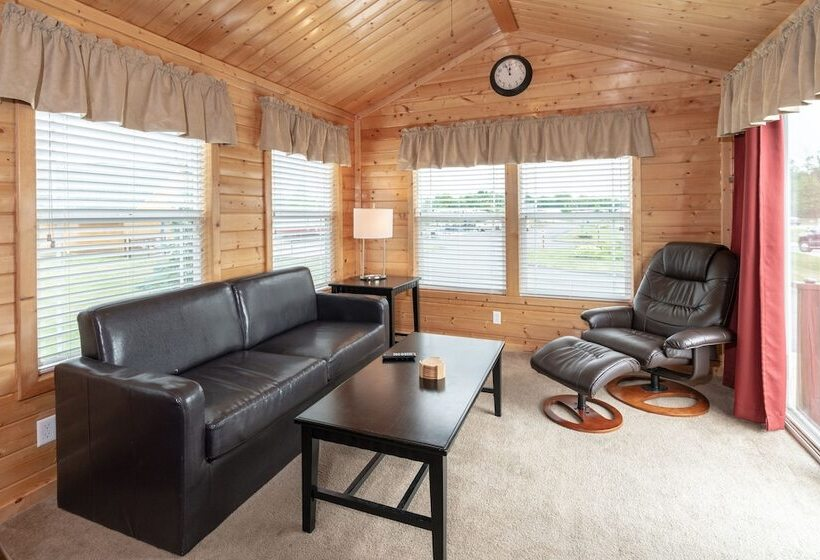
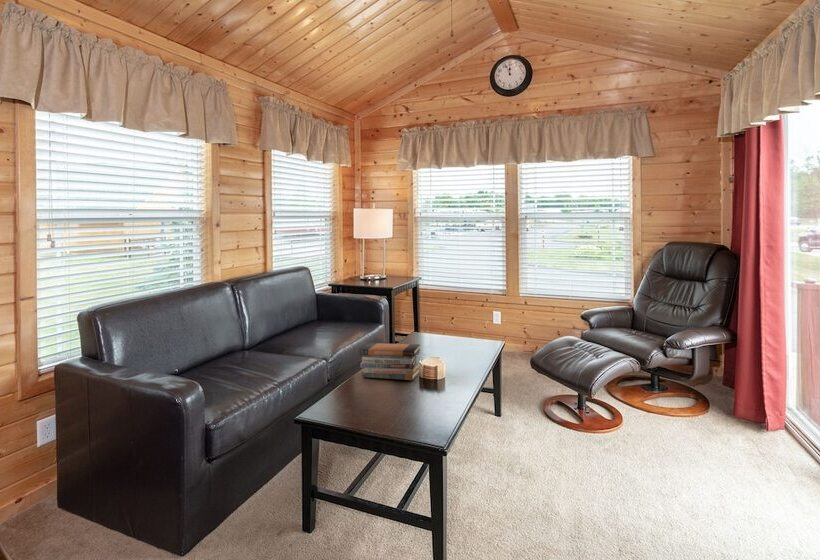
+ book stack (390, 360)
